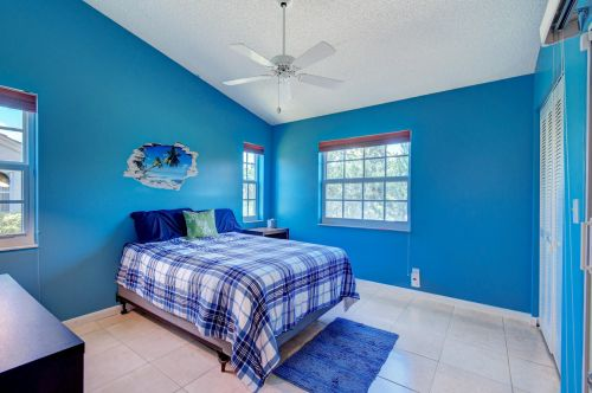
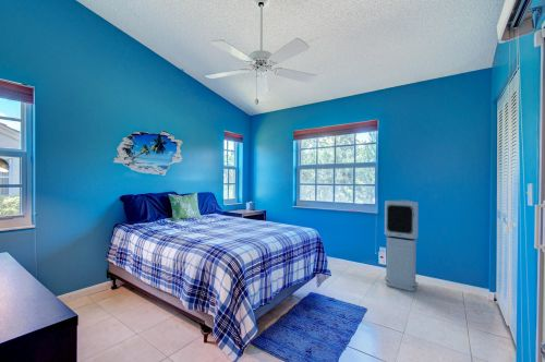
+ air purifier (402, 242)
